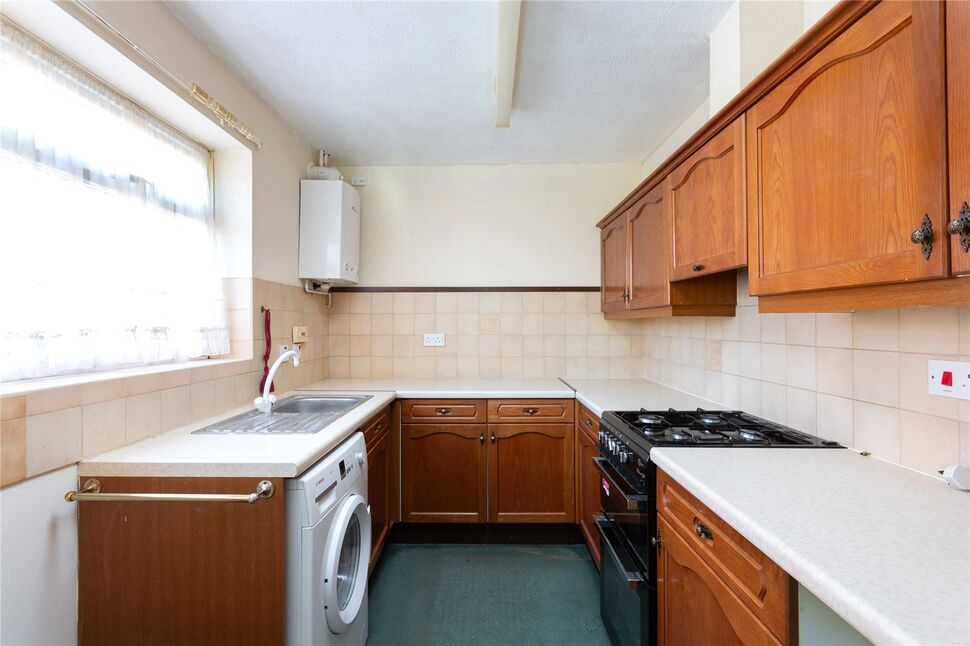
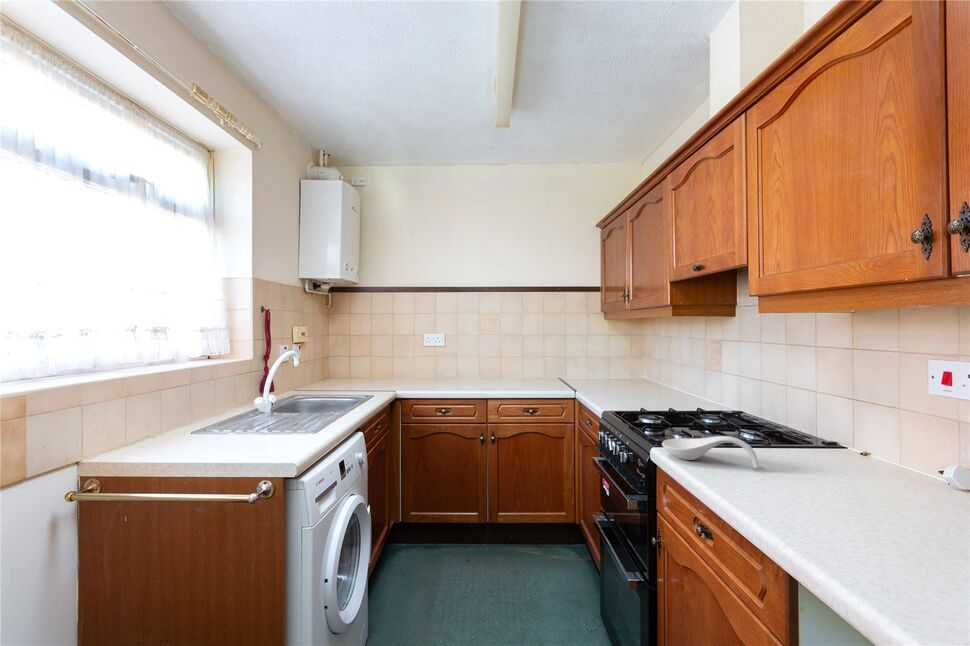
+ spoon rest (707, 447)
